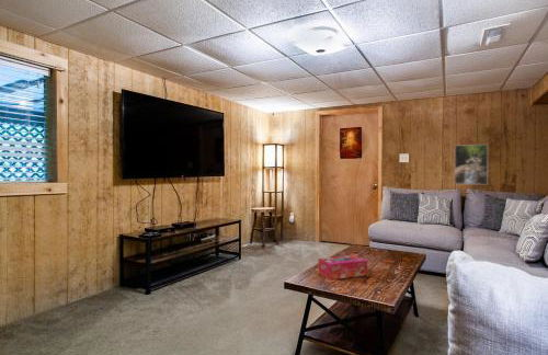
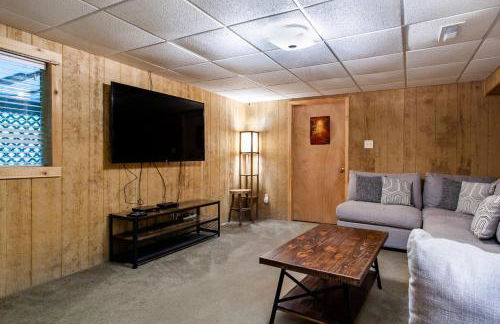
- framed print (470, 164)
- tissue box (342, 266)
